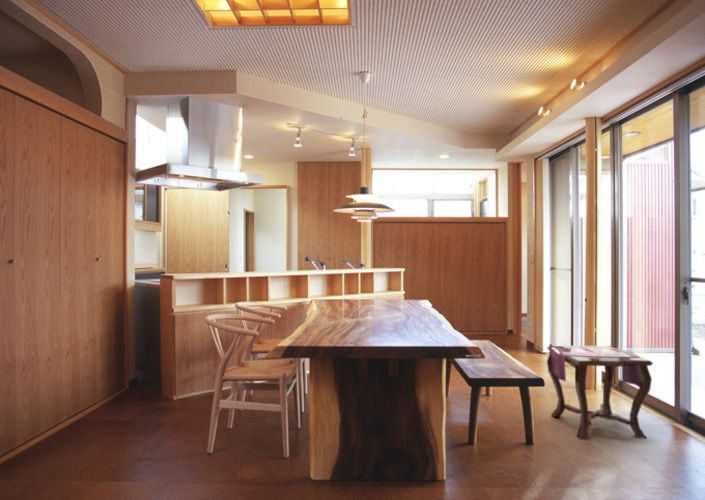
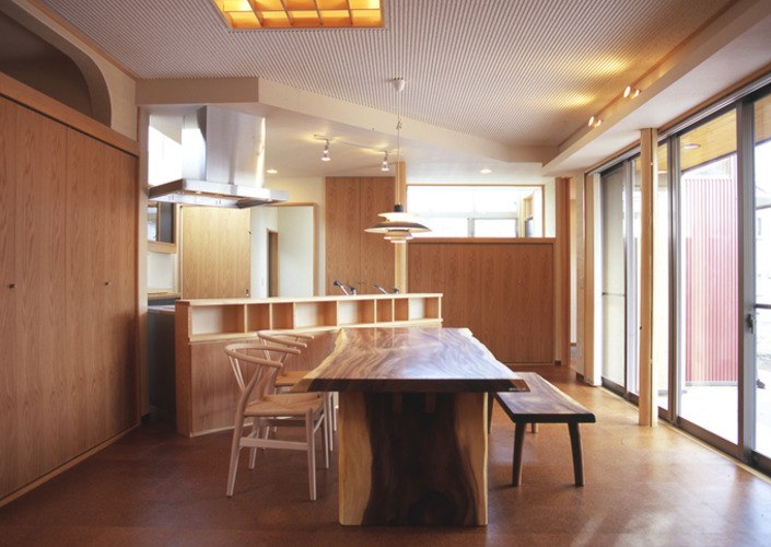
- side table (603, 389)
